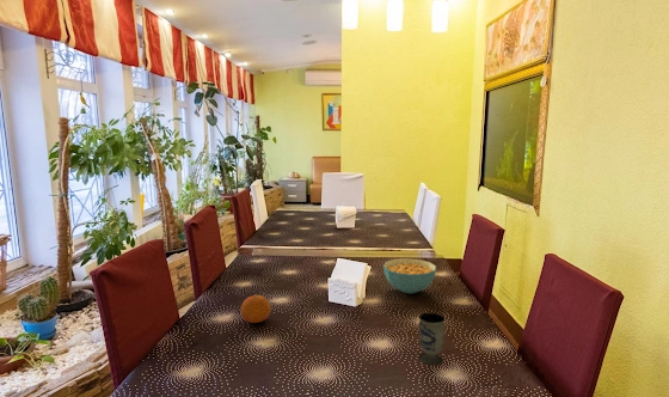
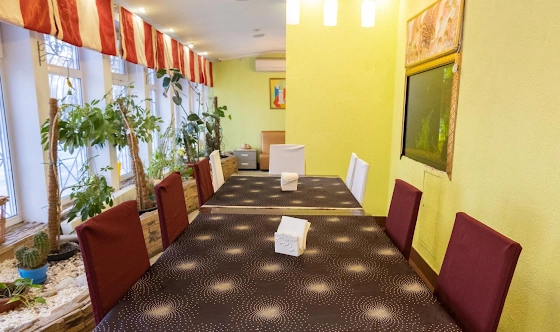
- cereal bowl (409, 277)
- cup (431, 338)
- fruit (256, 309)
